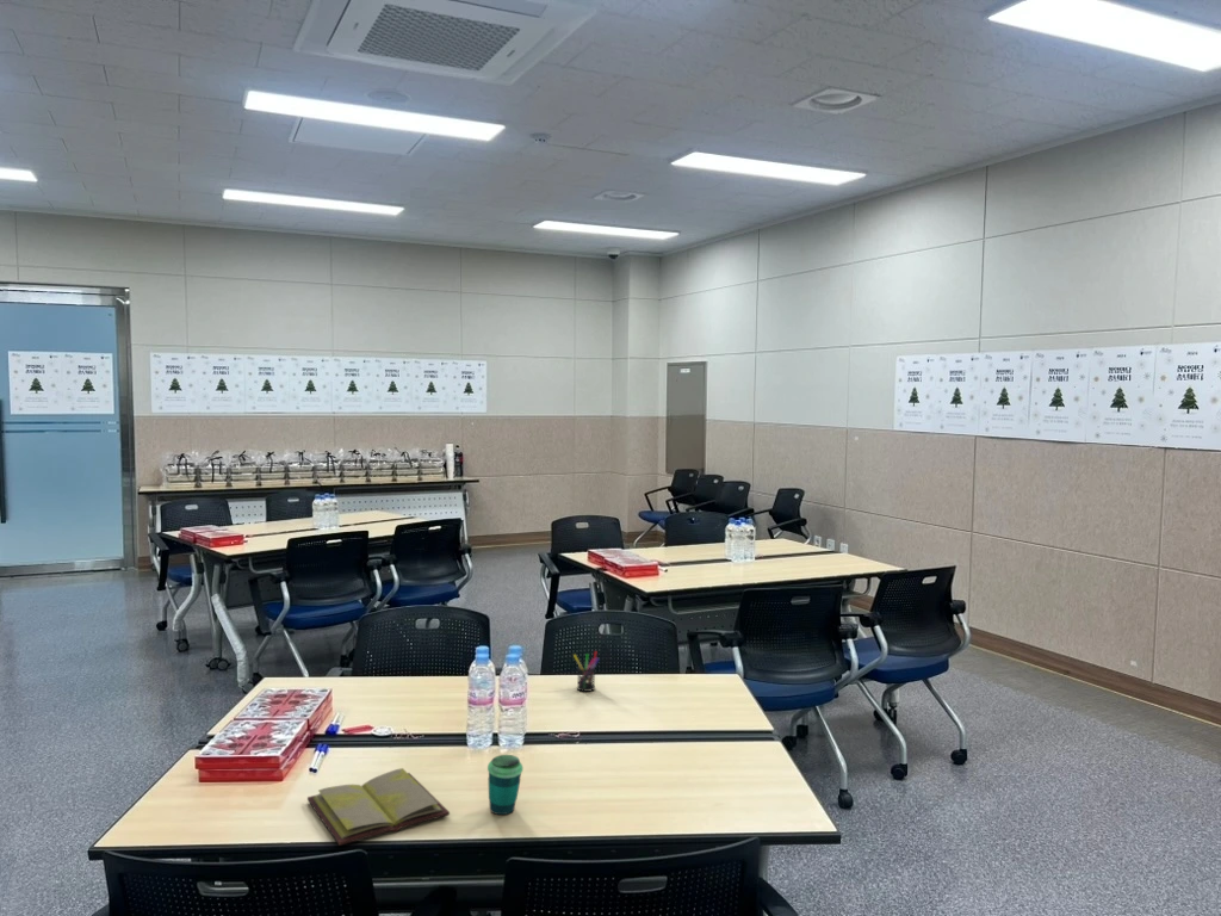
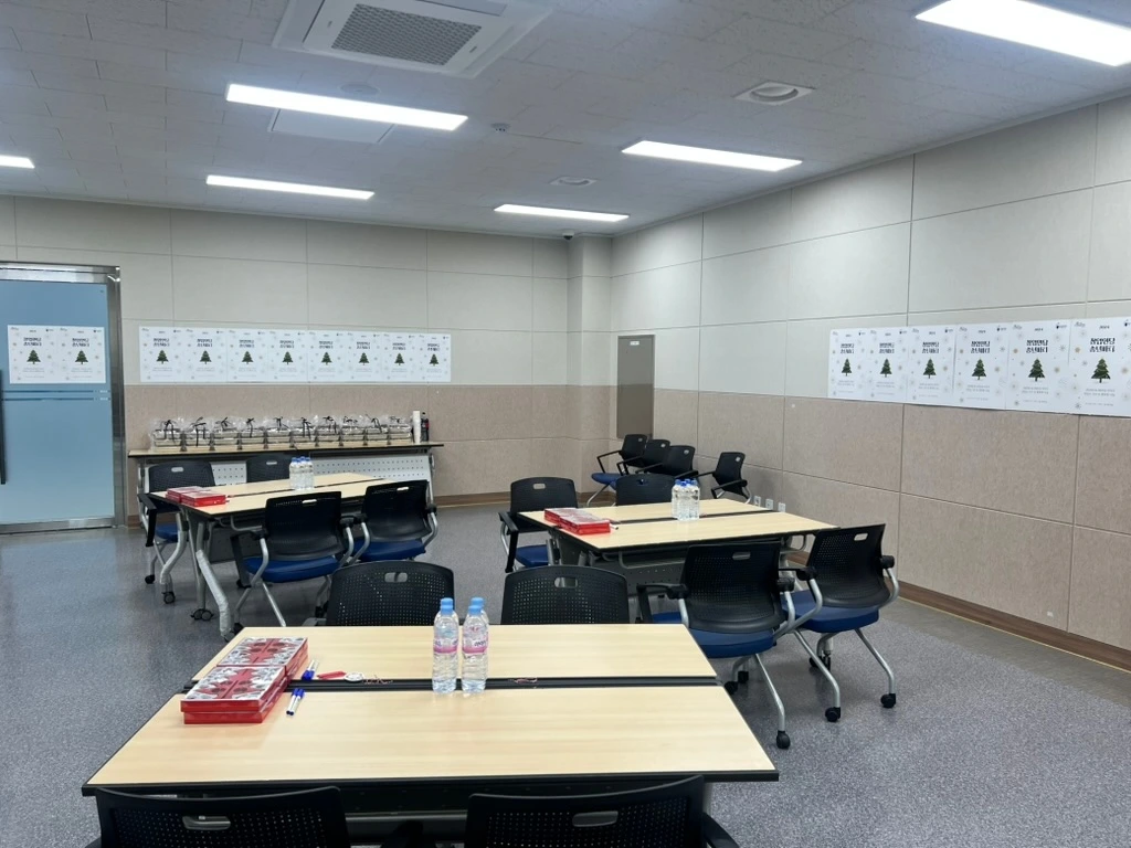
- cup (504, 785)
- pen holder (587, 669)
- diary (377, 802)
